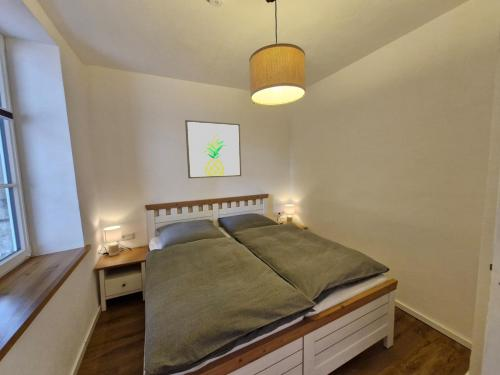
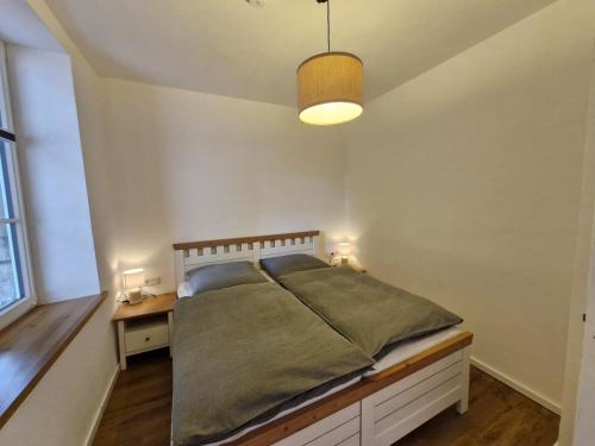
- wall art (215, 150)
